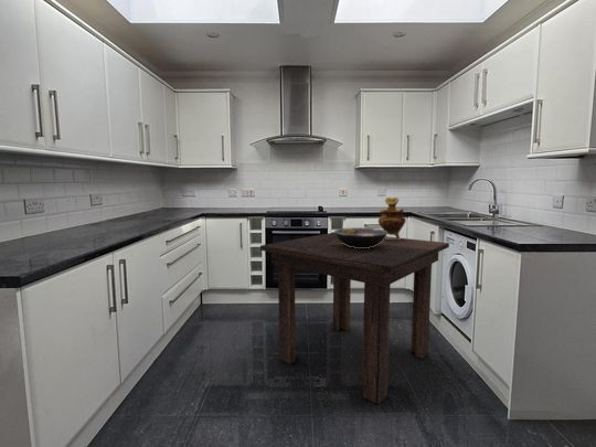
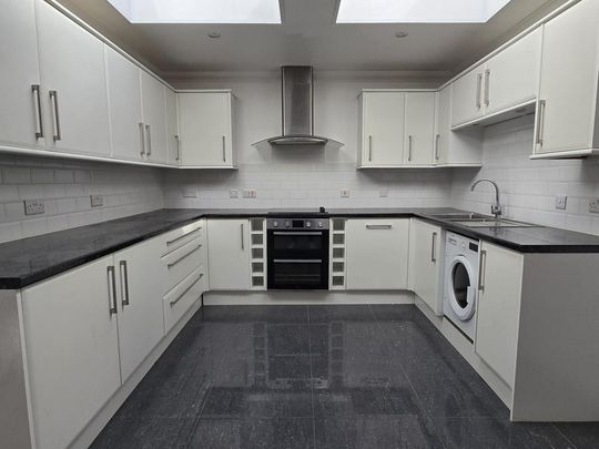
- dining table (349, 300)
- vase (391, 217)
- fruit bowl (360, 236)
